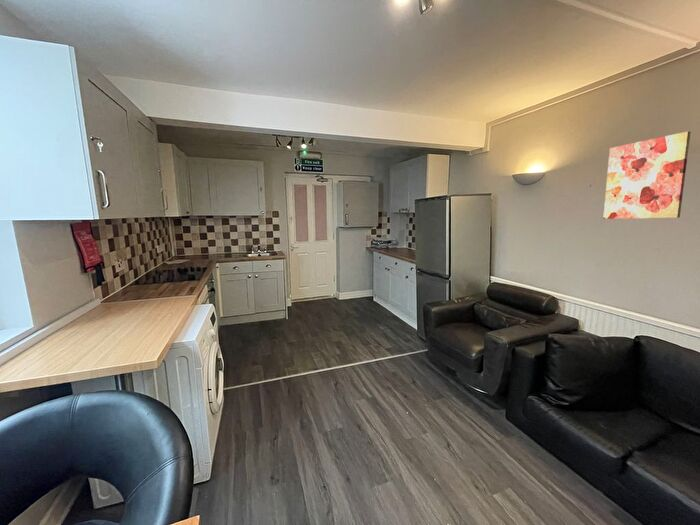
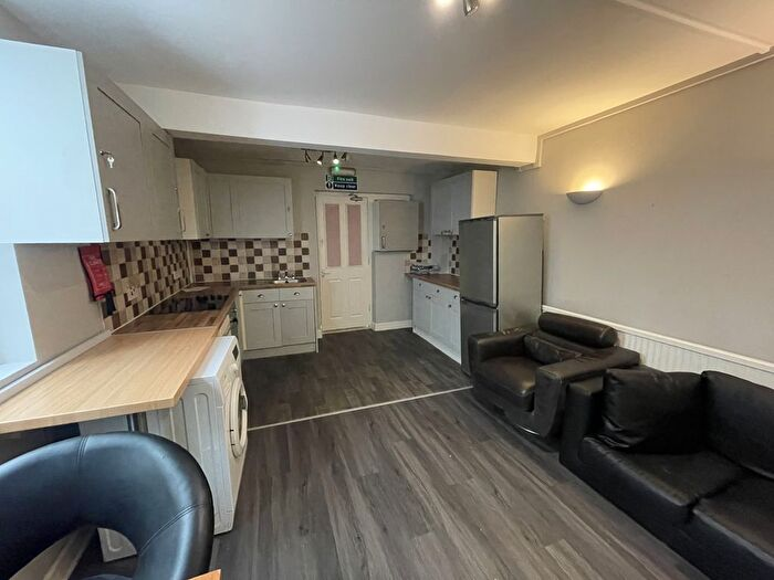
- wall art (642, 180)
